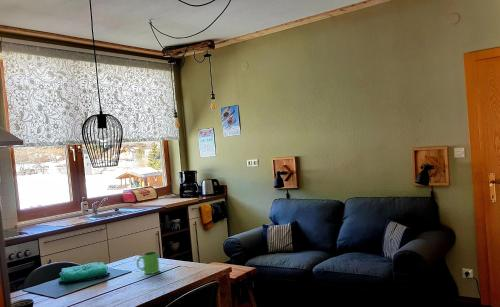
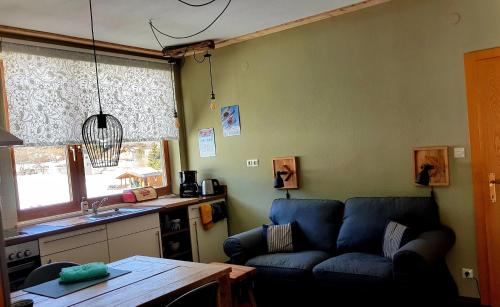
- mug (147, 263)
